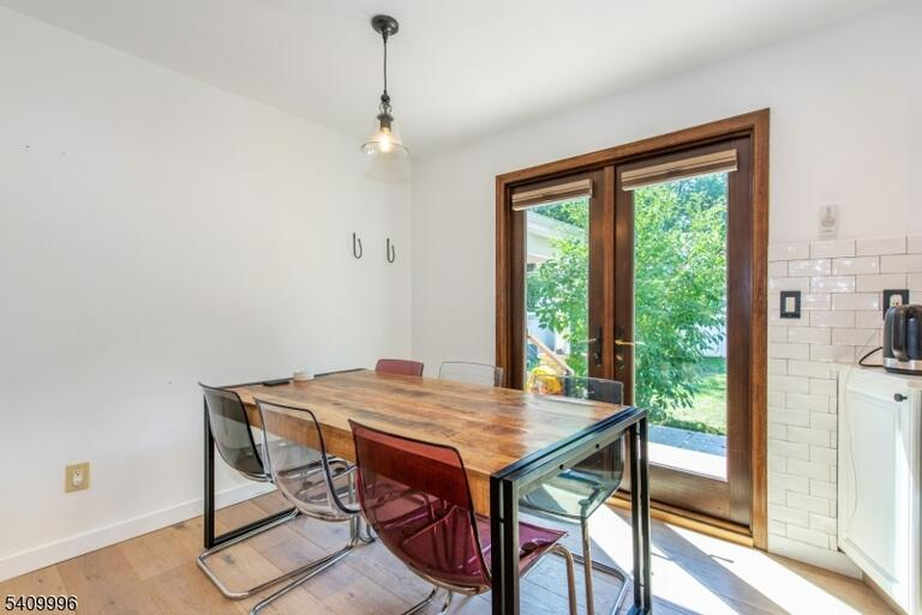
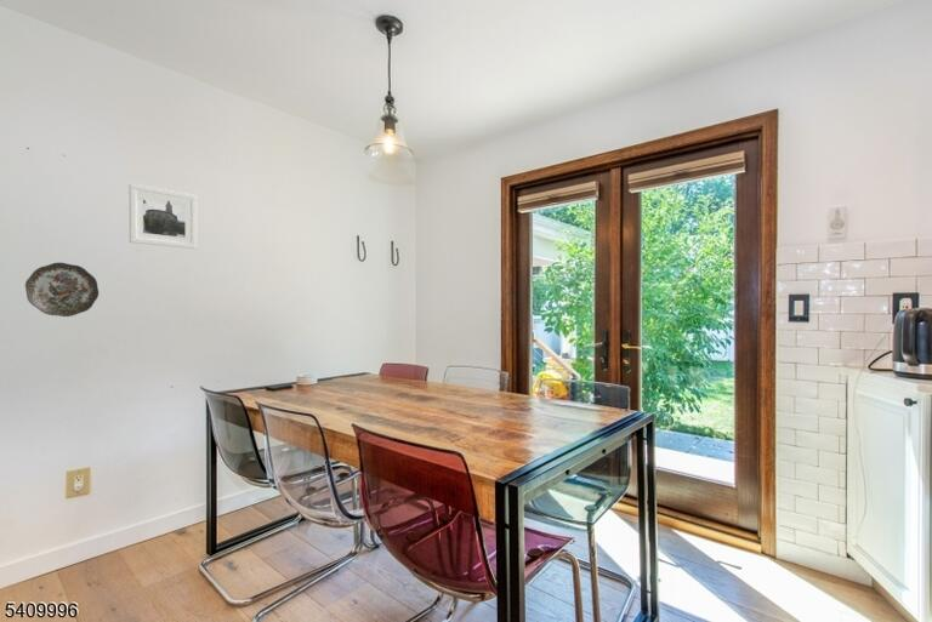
+ decorative plate (63, 290)
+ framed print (164, 217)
